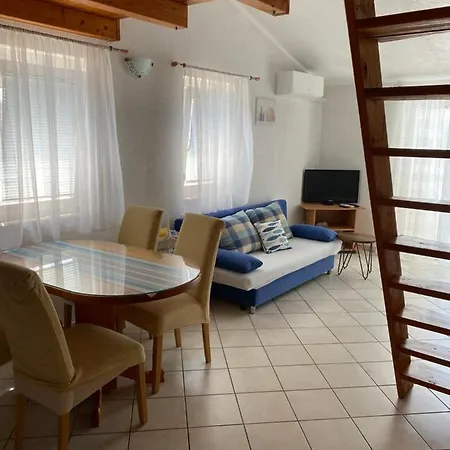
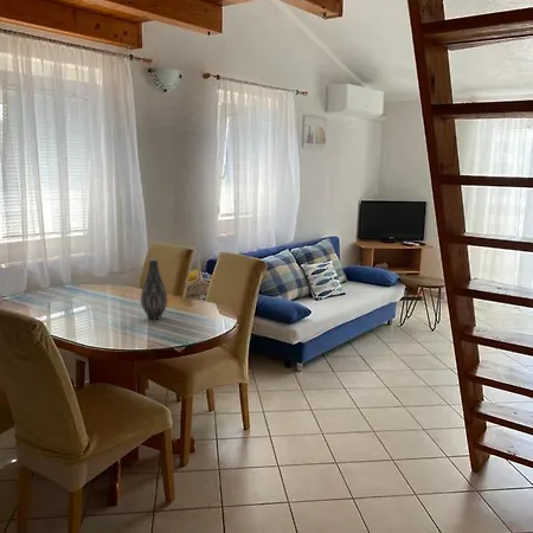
+ vase (153, 288)
